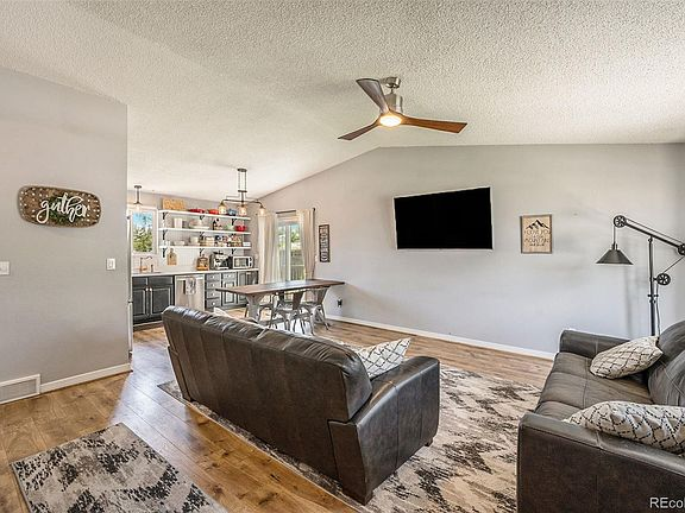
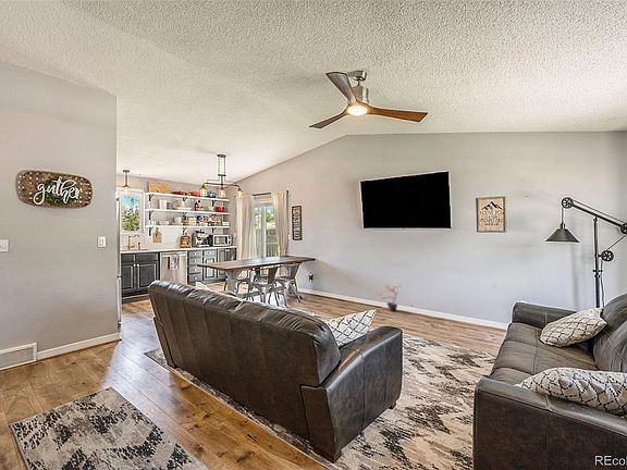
+ potted plant (388, 296)
